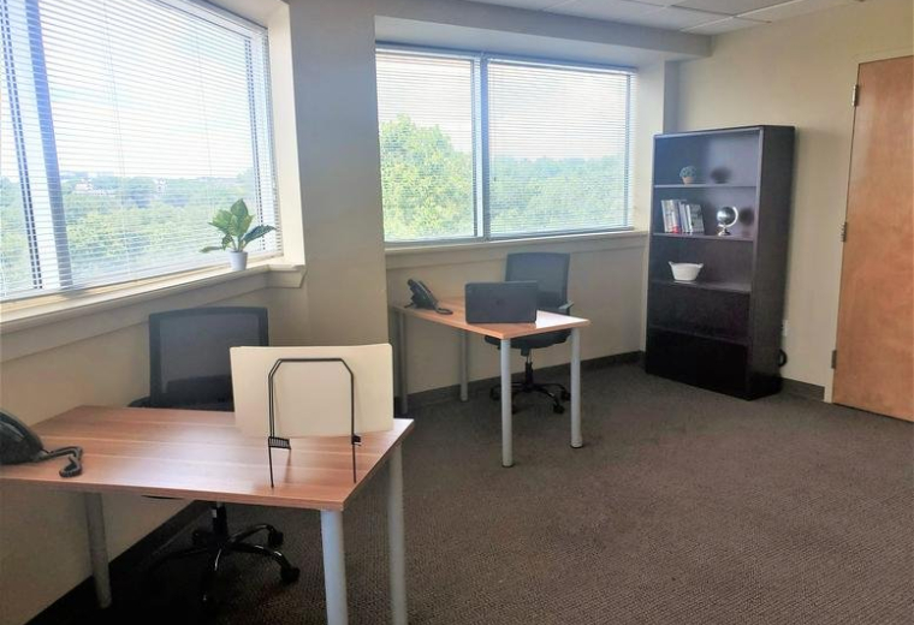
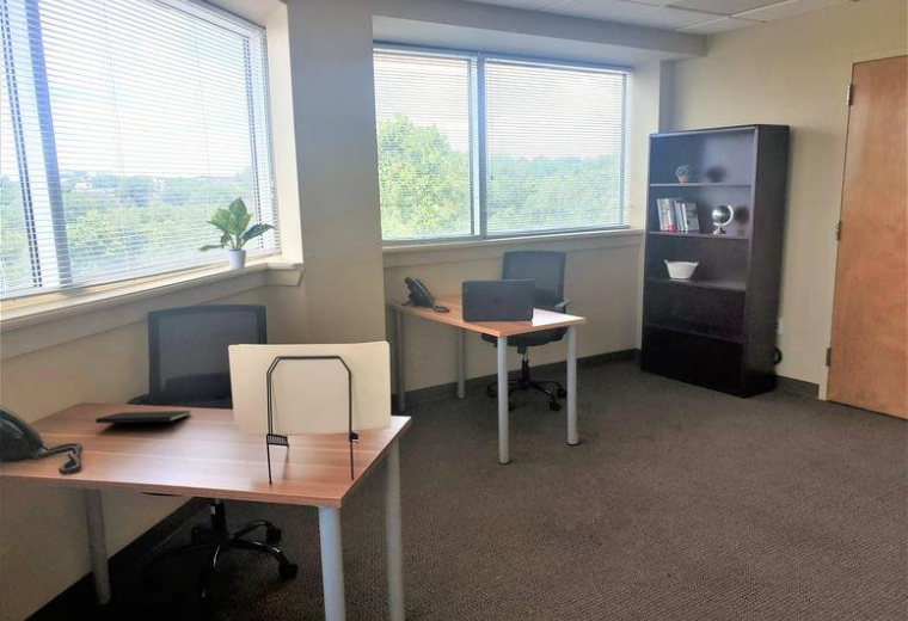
+ notepad (145, 416)
